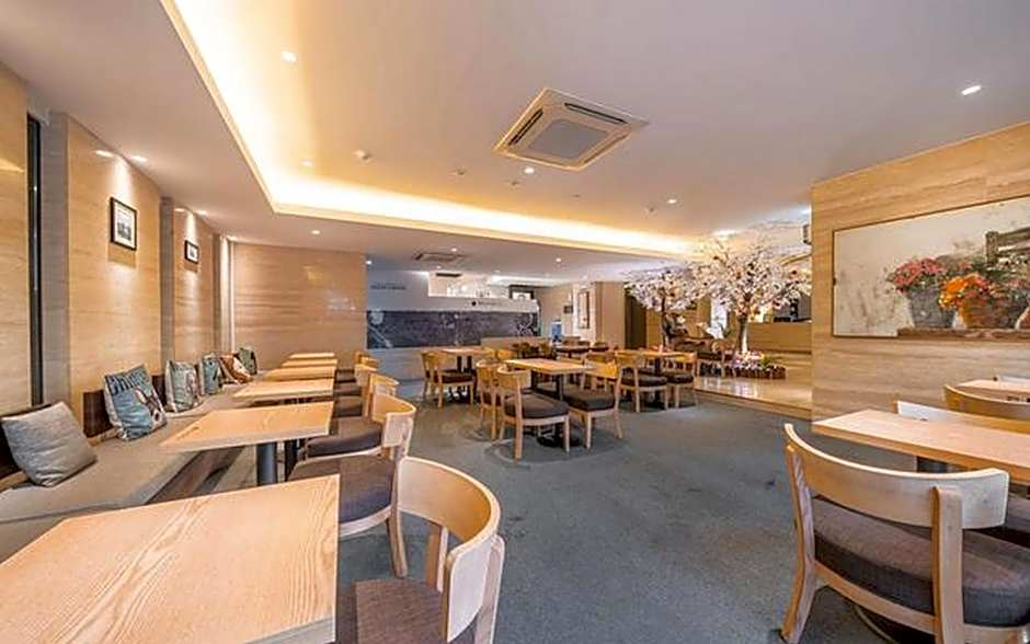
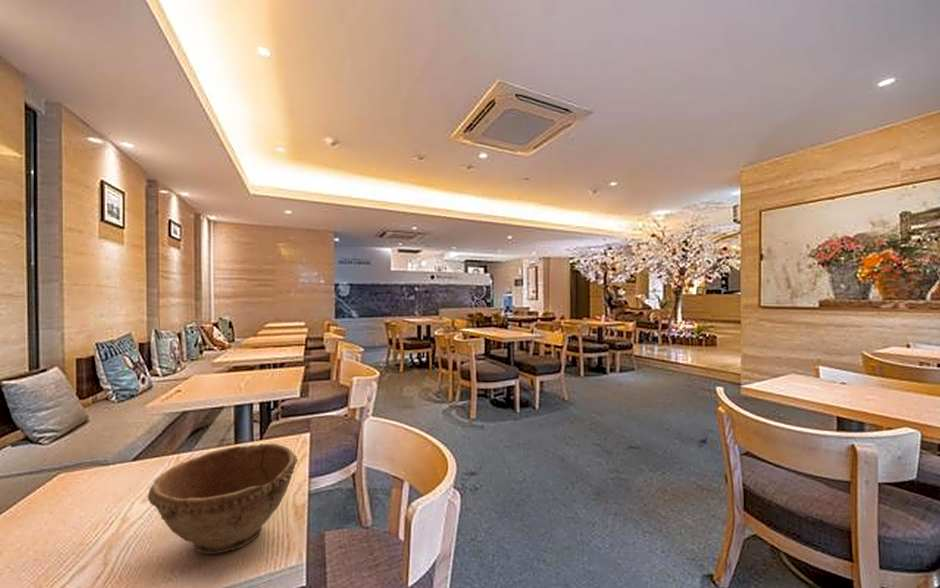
+ bowl (228, 501)
